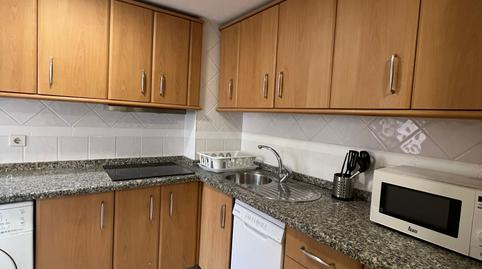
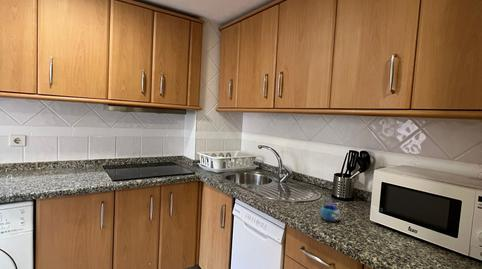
+ mug (330, 211)
